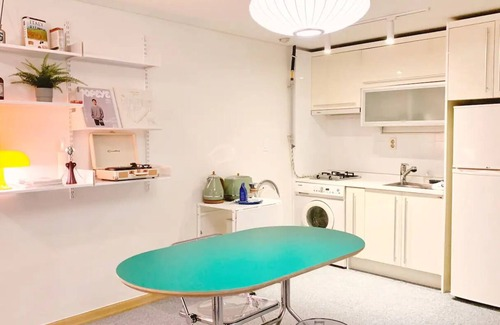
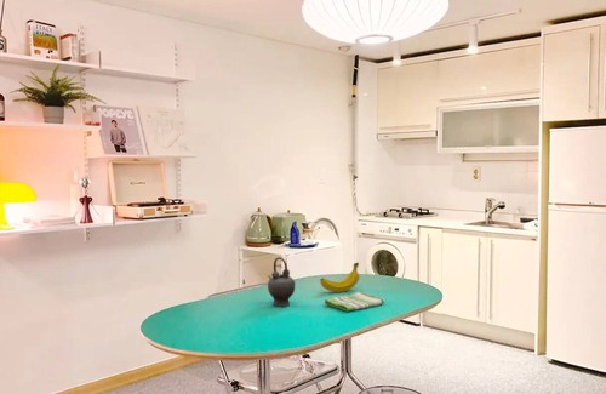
+ fruit (342, 280)
+ dish towel (354, 301)
+ teapot (279, 280)
